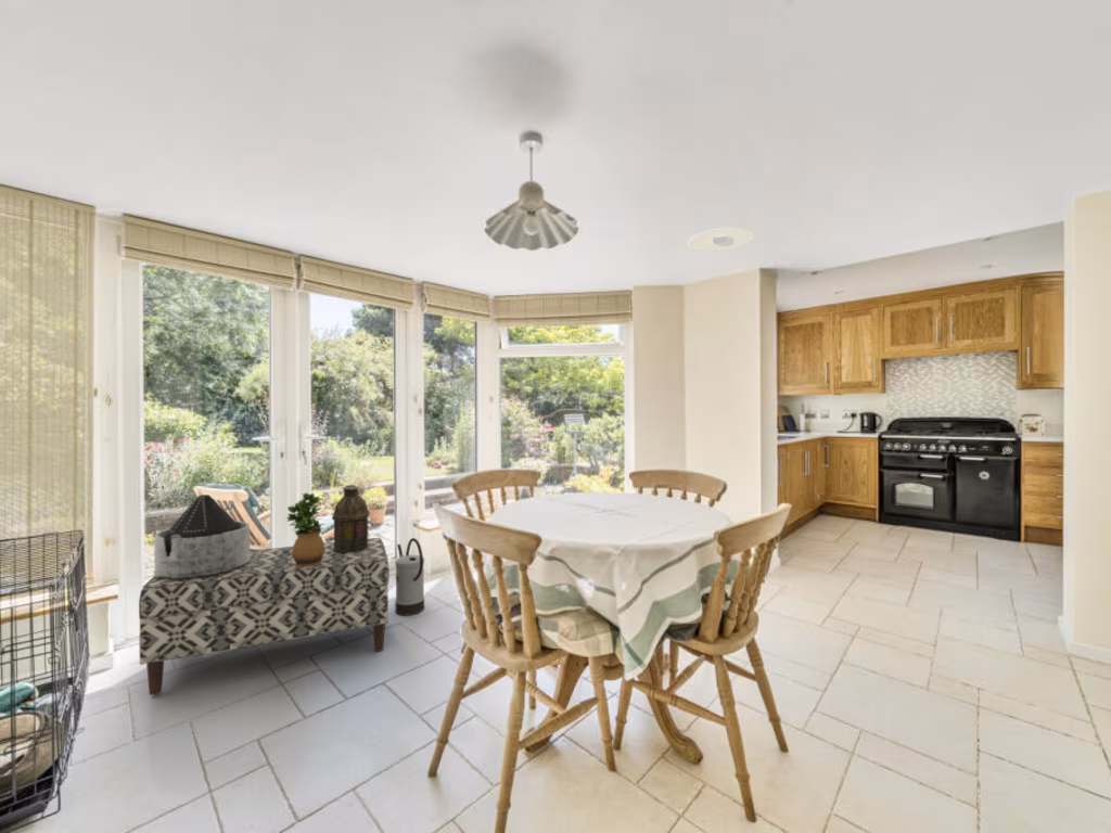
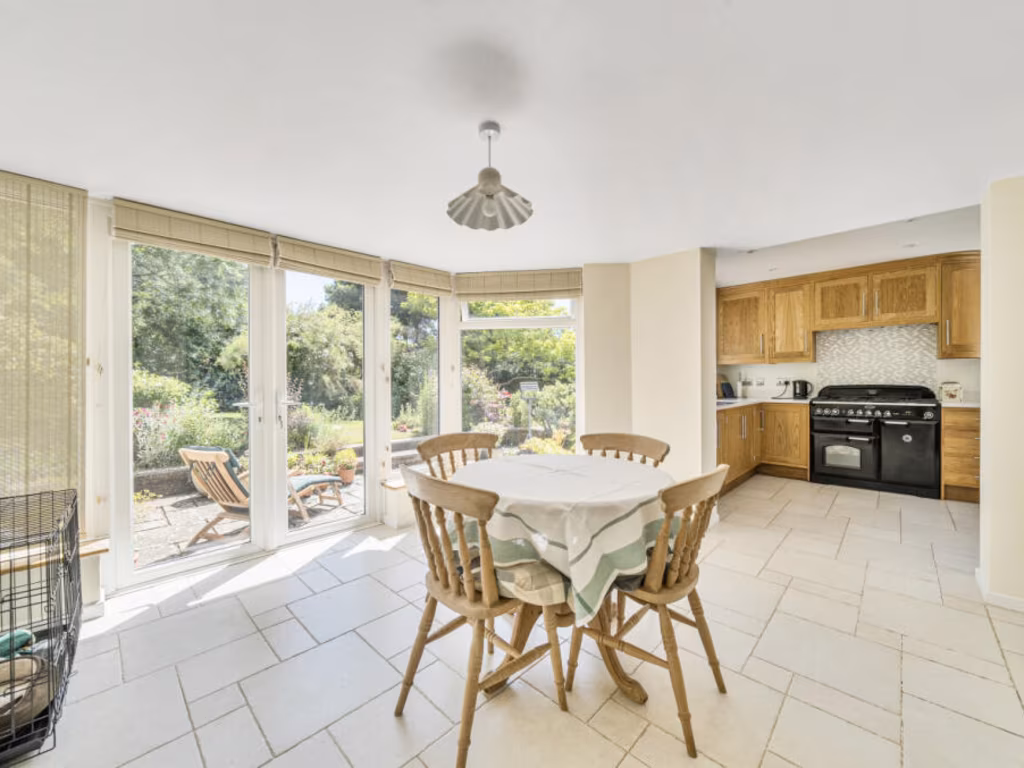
- lantern (350, 516)
- bench (281, 604)
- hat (203, 530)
- recessed light (719, 236)
- potted plant (304, 528)
- watering can (409, 572)
